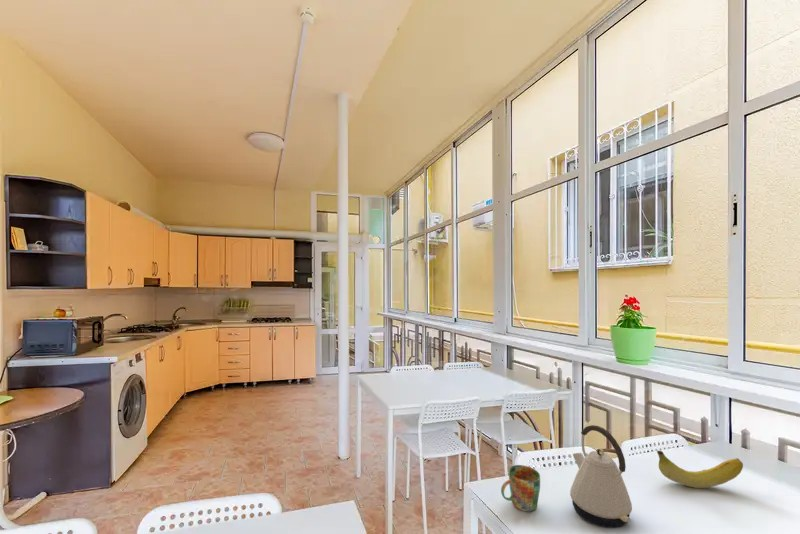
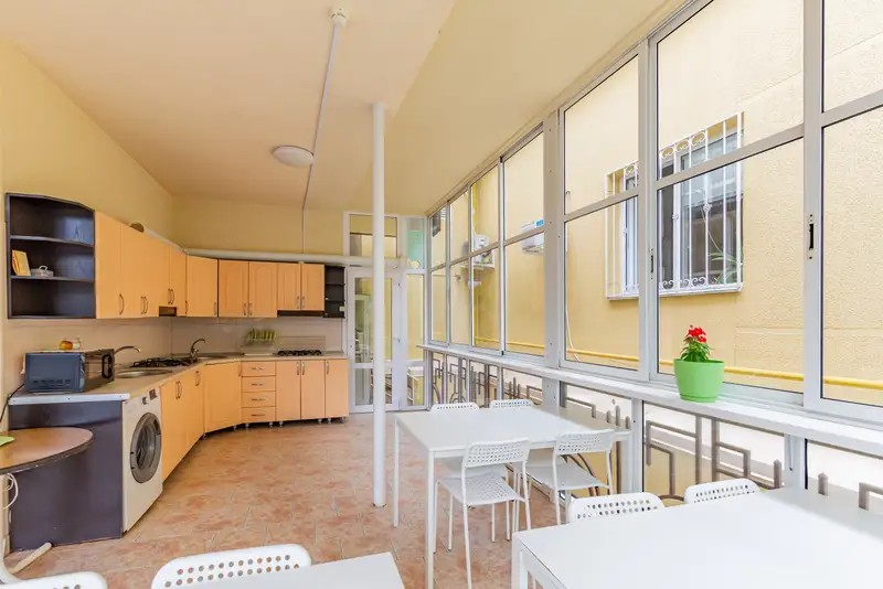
- mug (519, 489)
- kettle (598, 469)
- fruit (698, 471)
